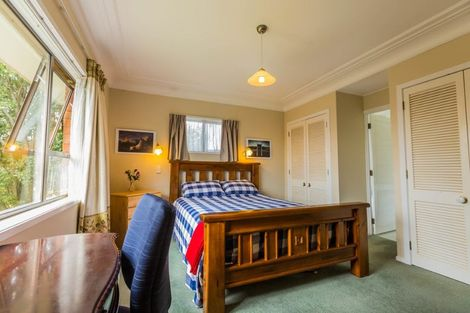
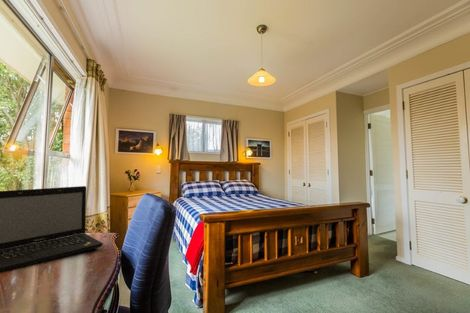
+ laptop (45, 221)
